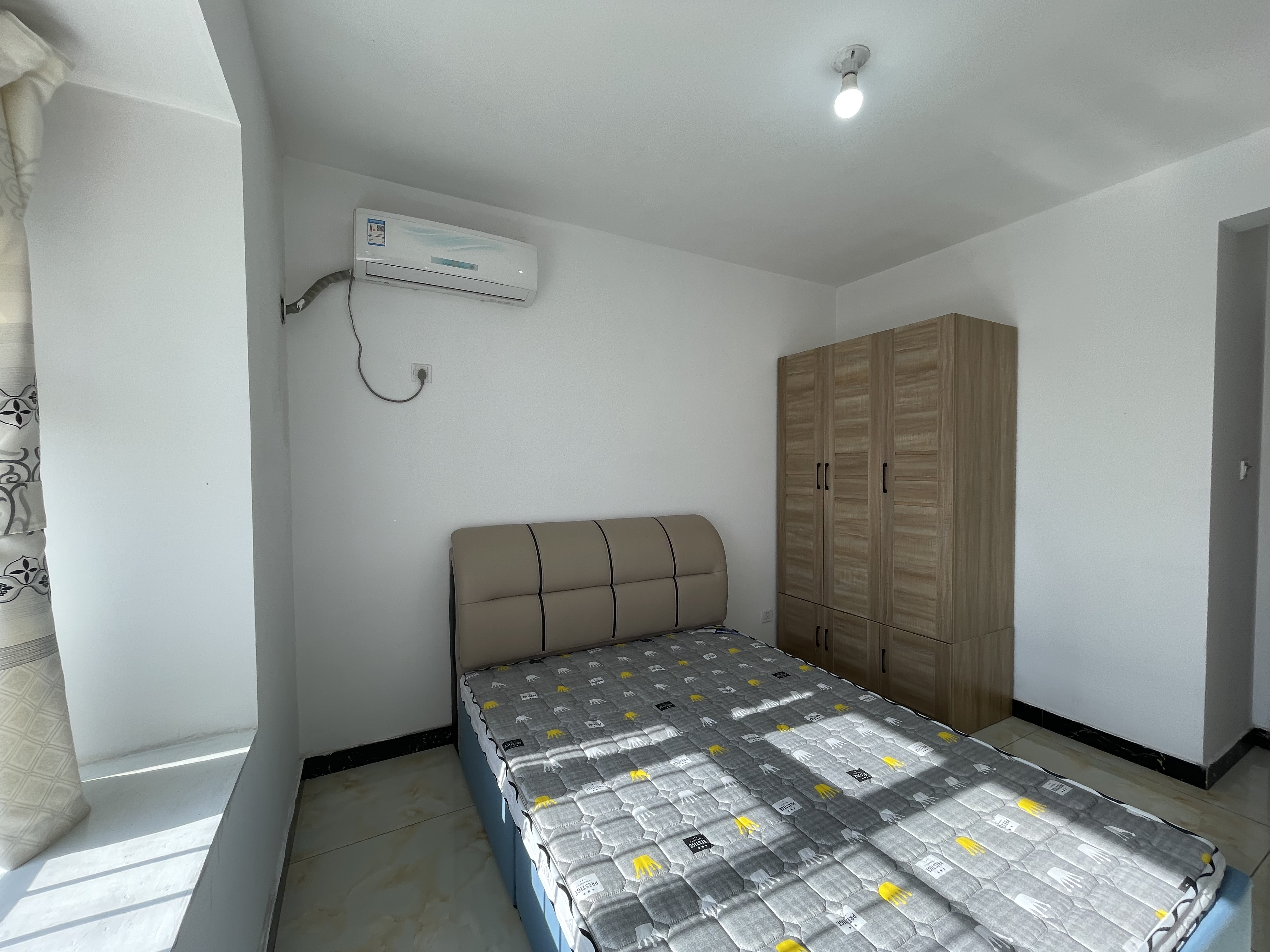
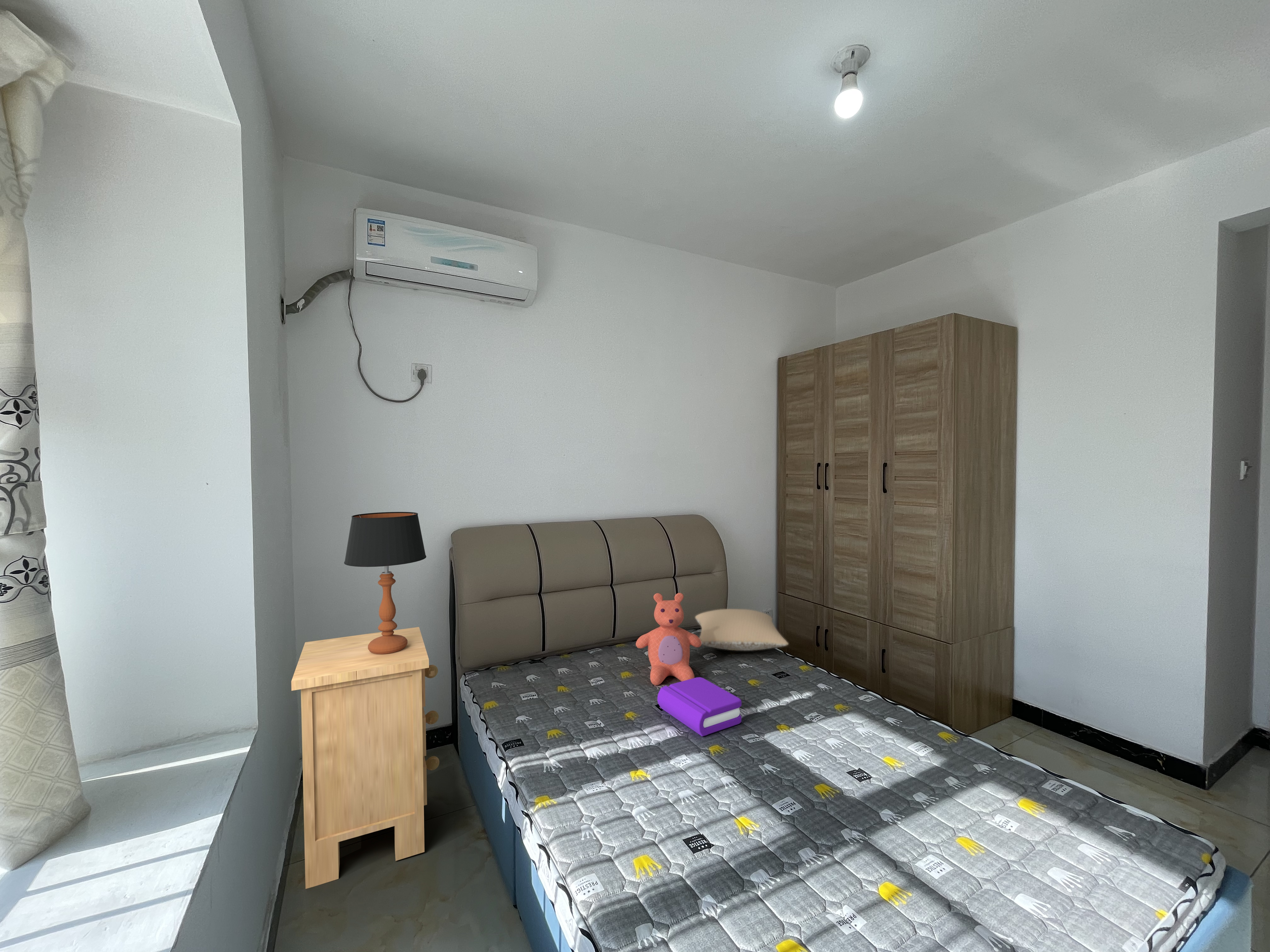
+ nightstand (374, 742)
+ teddy bear (670, 636)
+ pillow (738, 630)
+ book (699, 705)
+ table lamp (387, 581)
